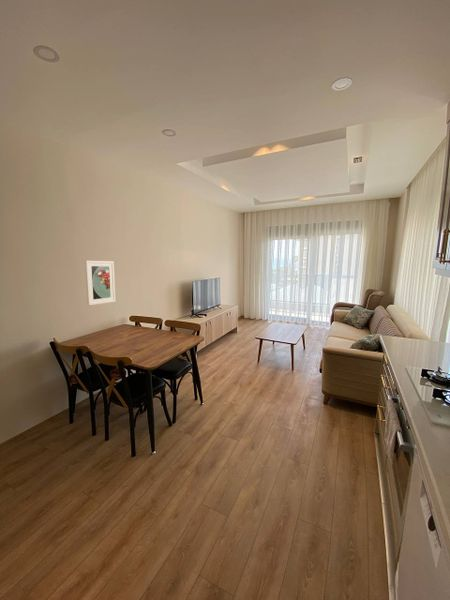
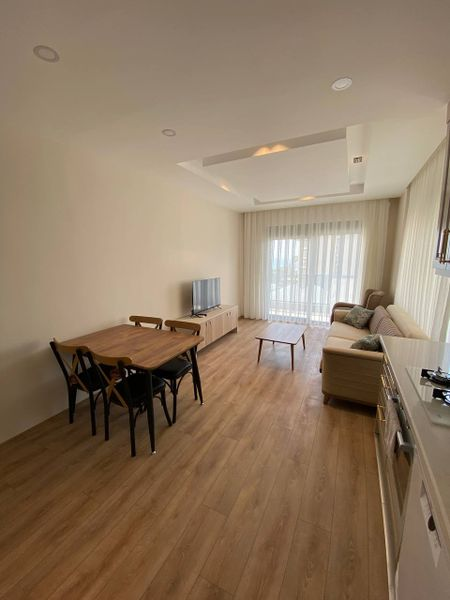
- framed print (101, 282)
